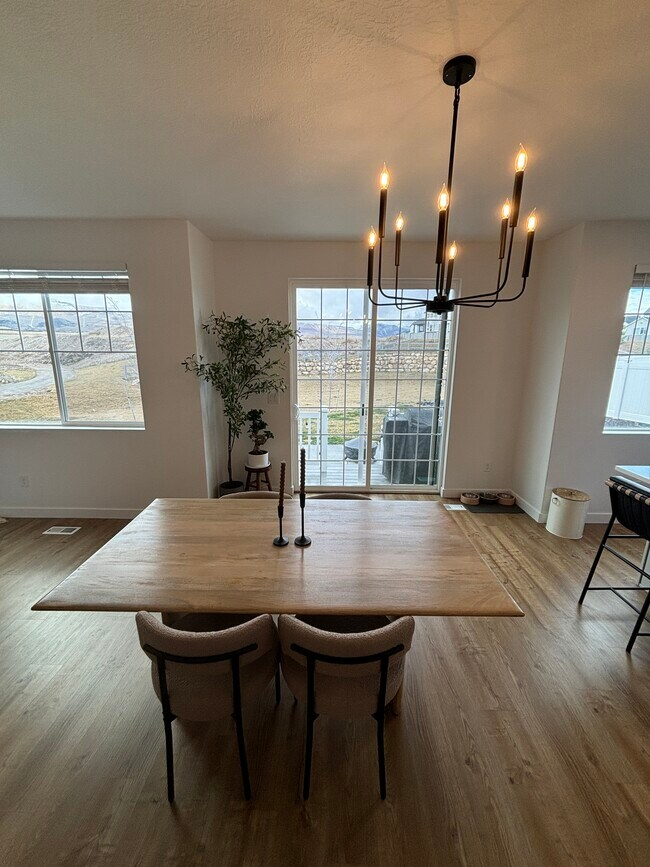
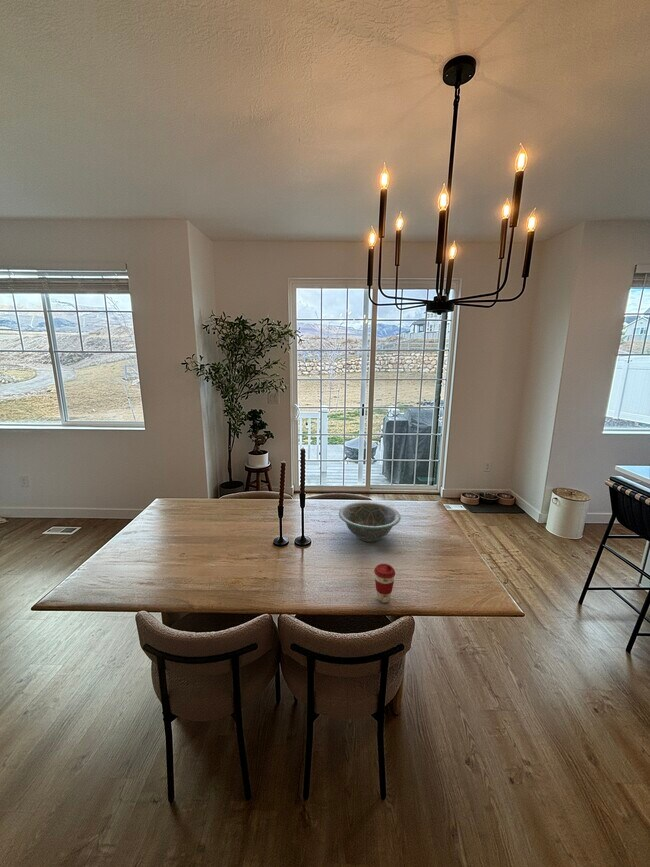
+ coffee cup (384, 583)
+ decorative bowl (368, 524)
